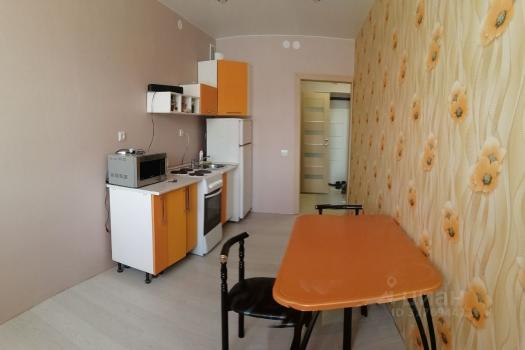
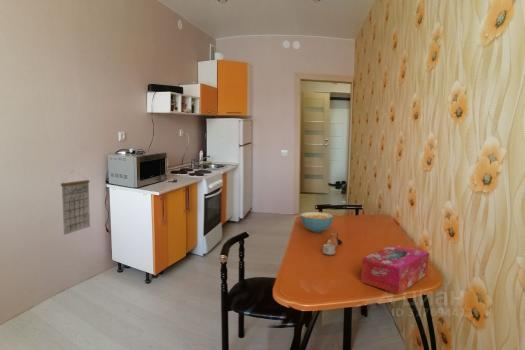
+ calendar (76, 200)
+ cereal bowl (316, 223)
+ teapot (332, 239)
+ tissue box (396, 266)
